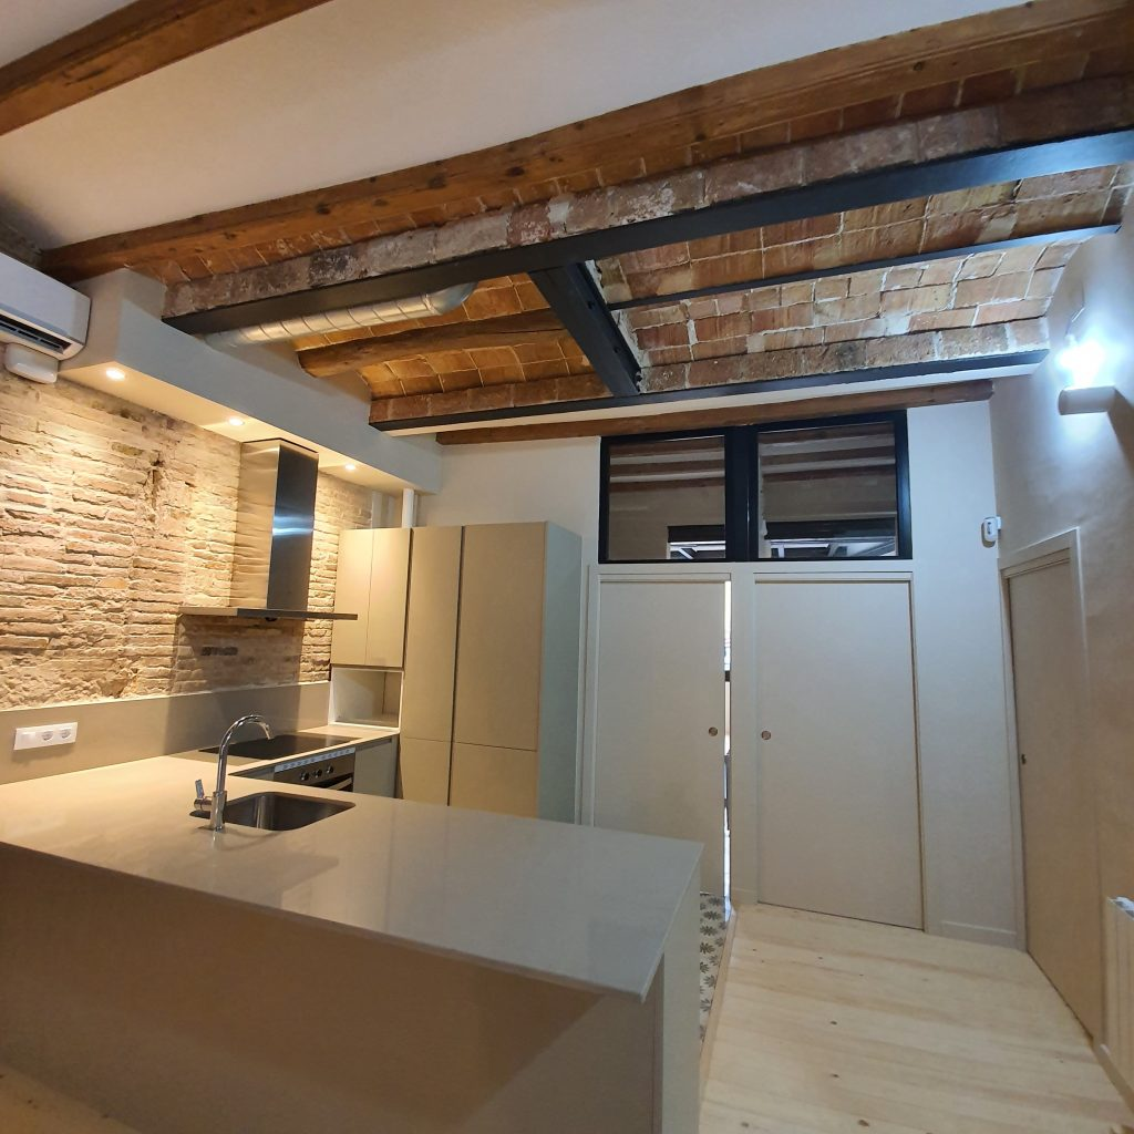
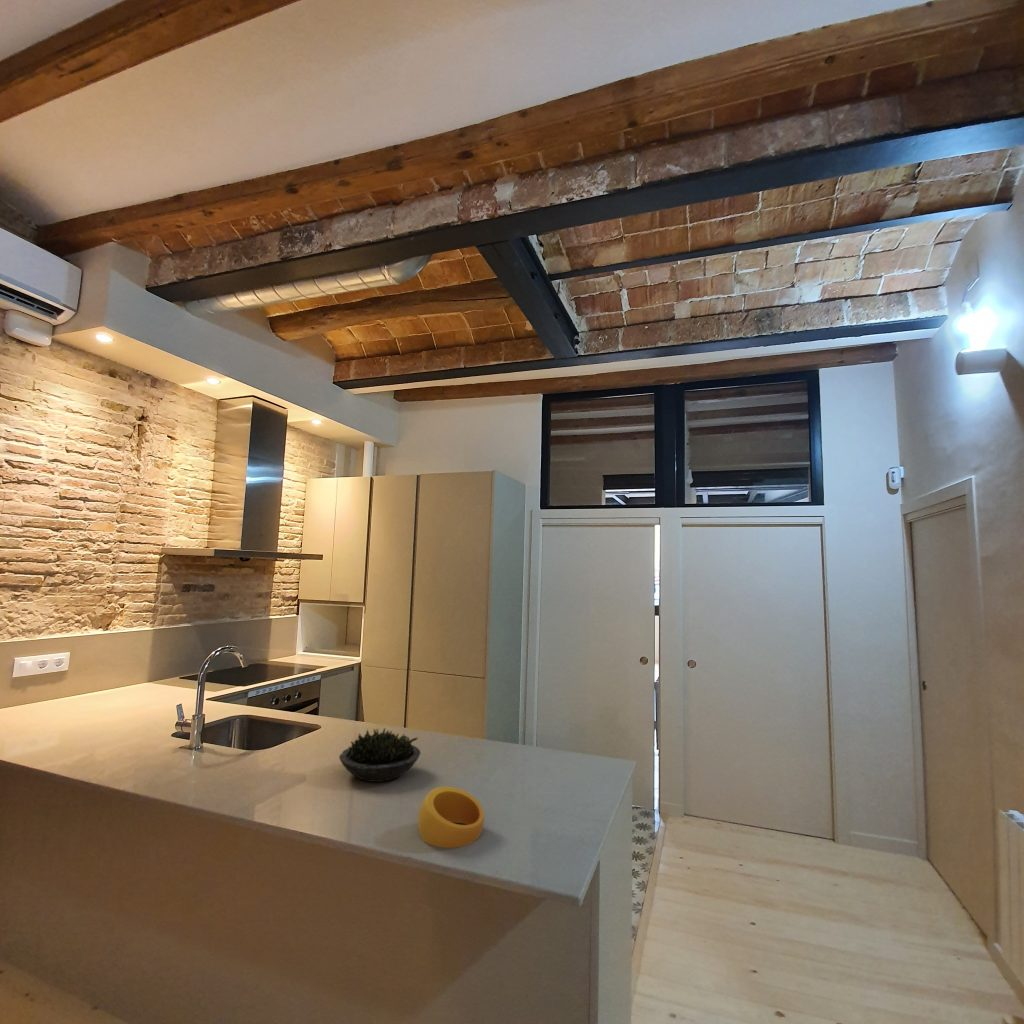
+ ring (451, 813)
+ succulent plant (380, 752)
